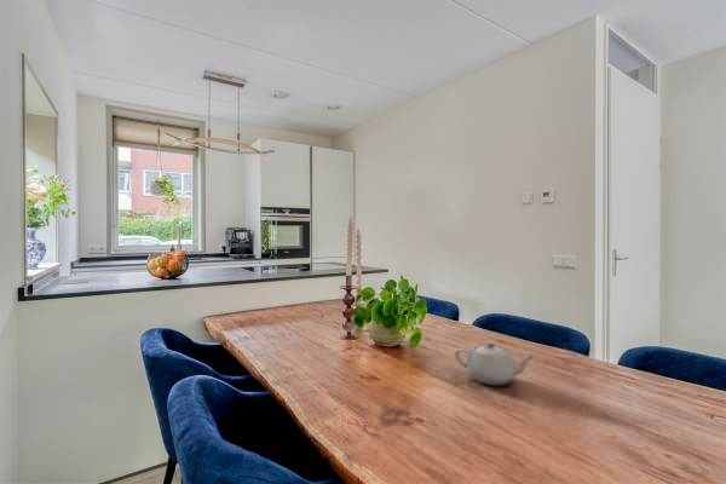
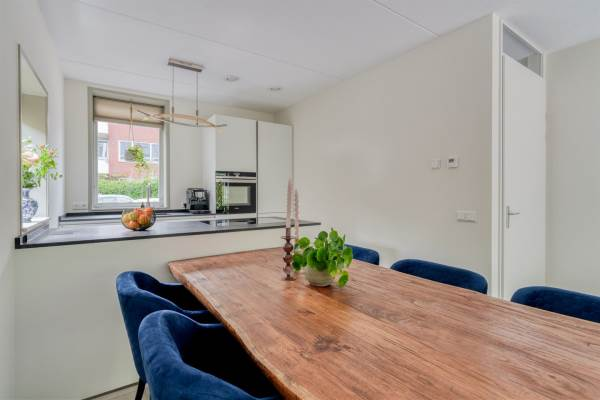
- teapot (492, 361)
